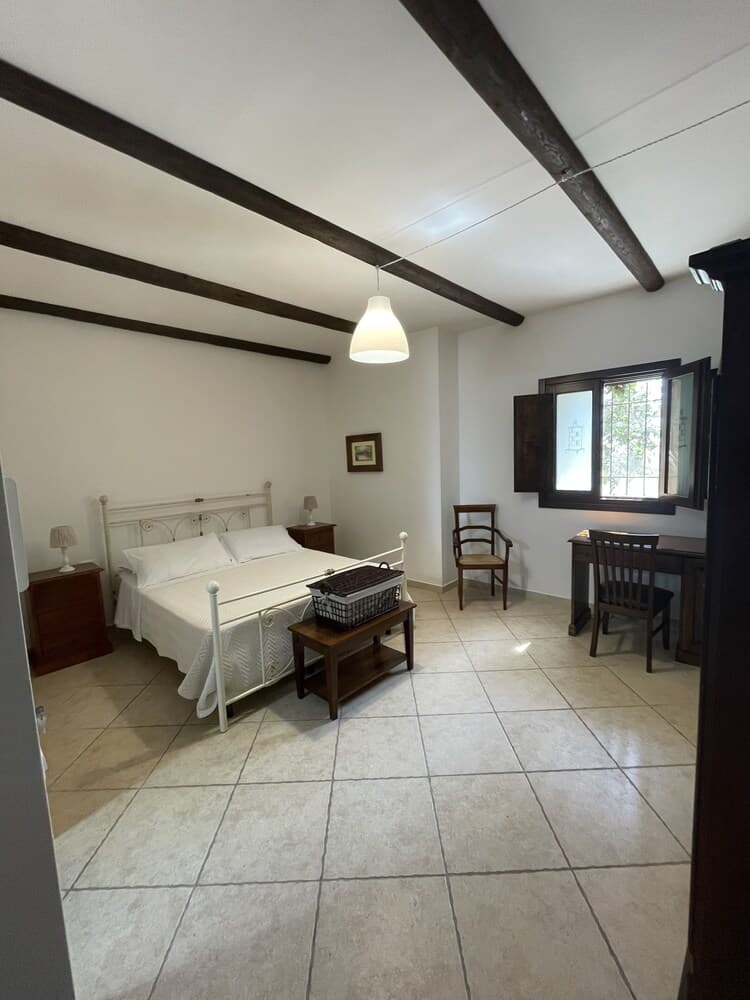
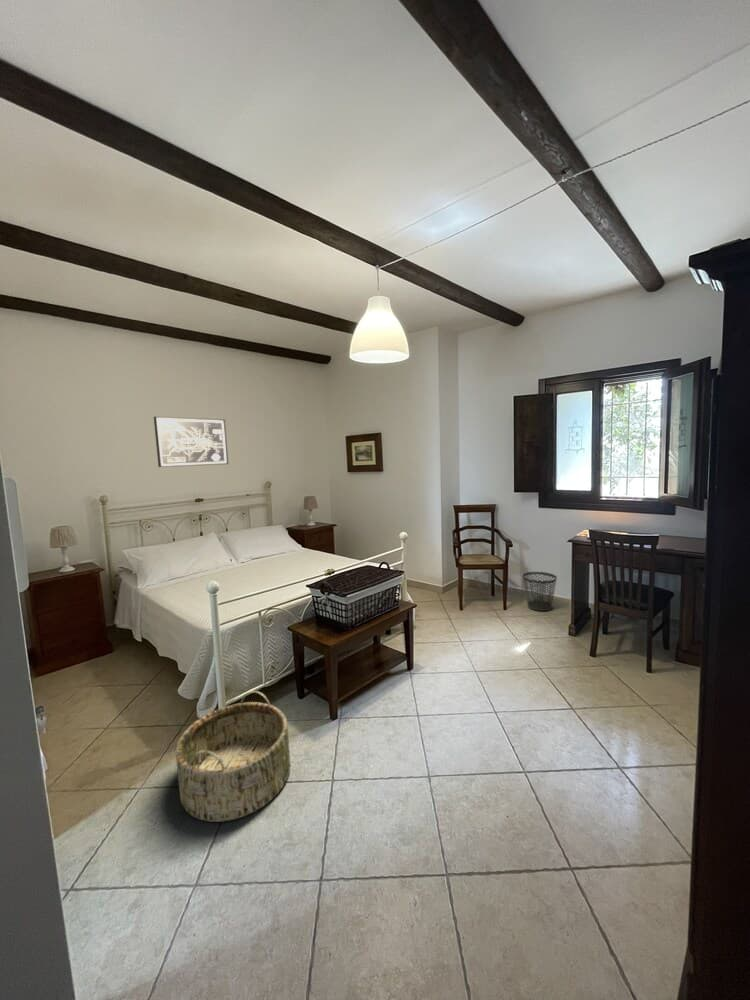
+ basket (235, 747)
+ wastebasket (539, 591)
+ wall art (193, 442)
